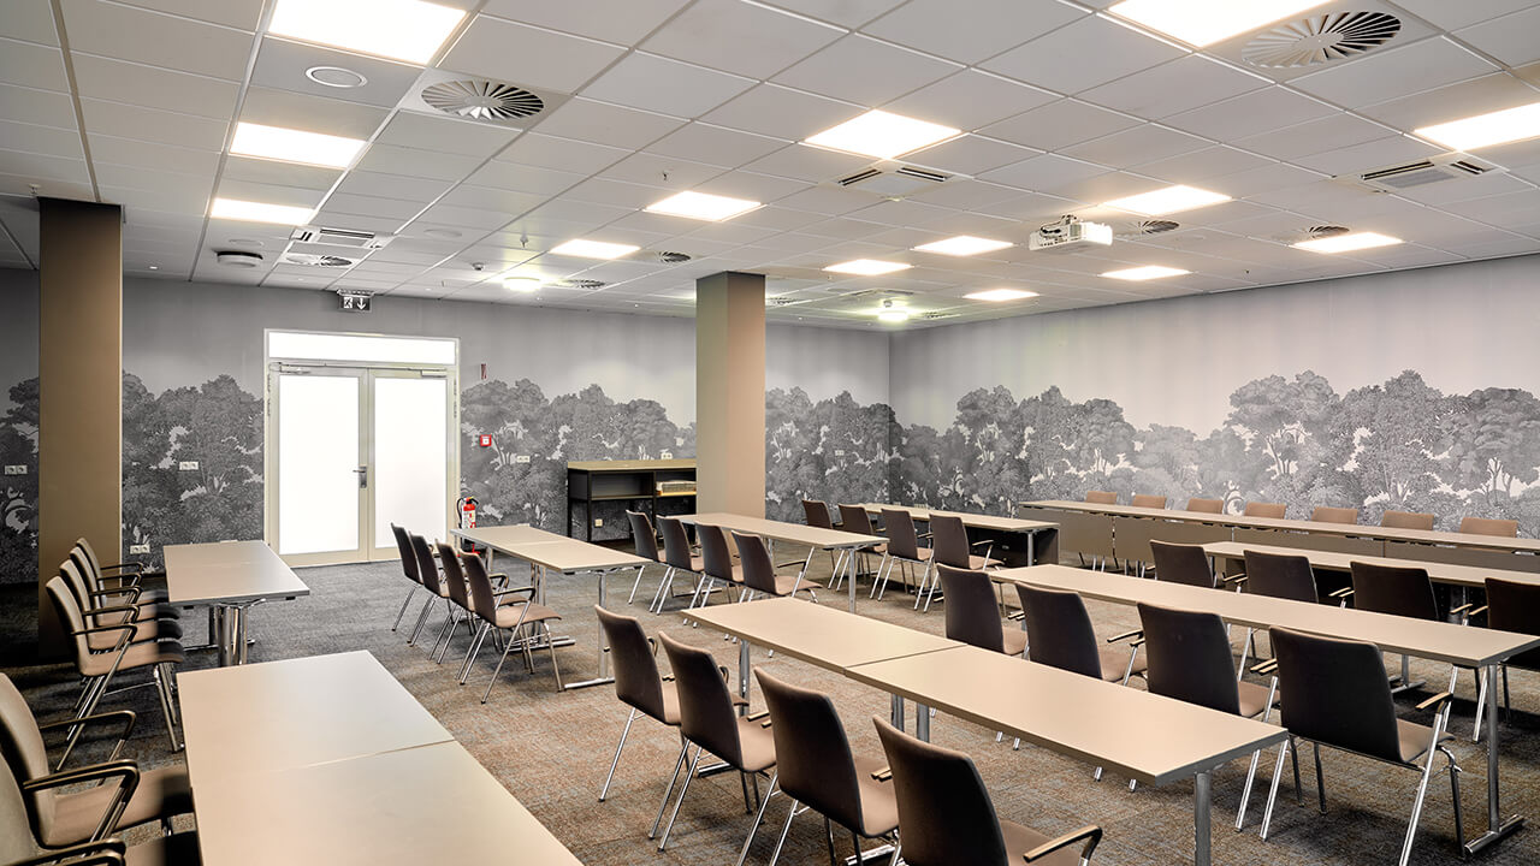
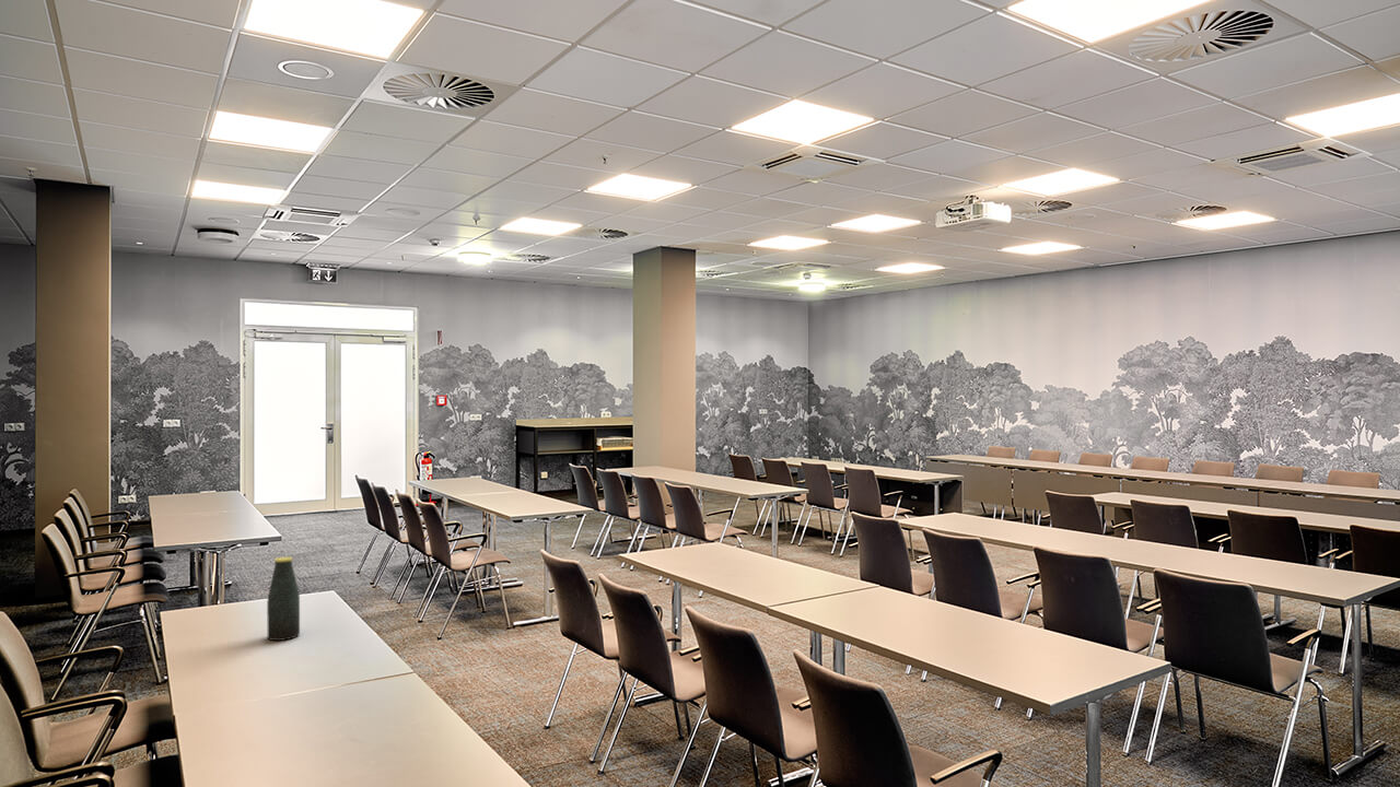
+ bottle (283, 597)
